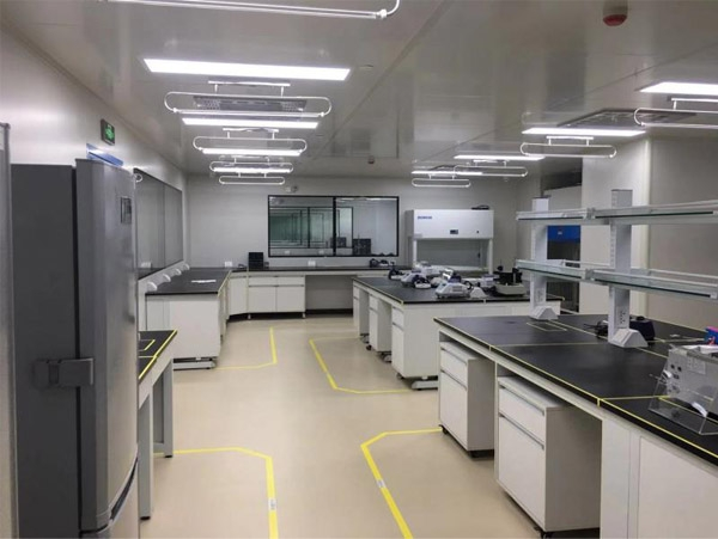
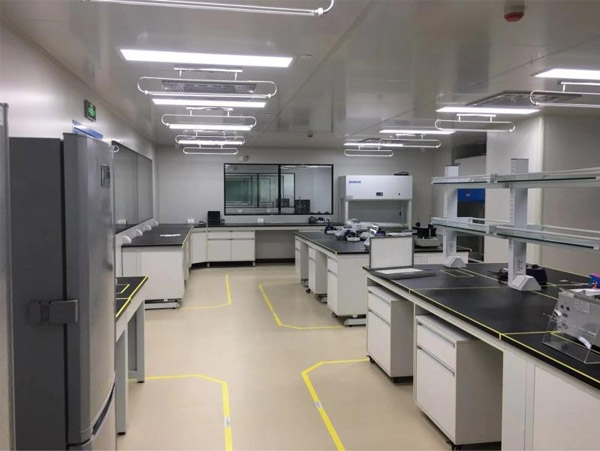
+ laptop (402, 256)
